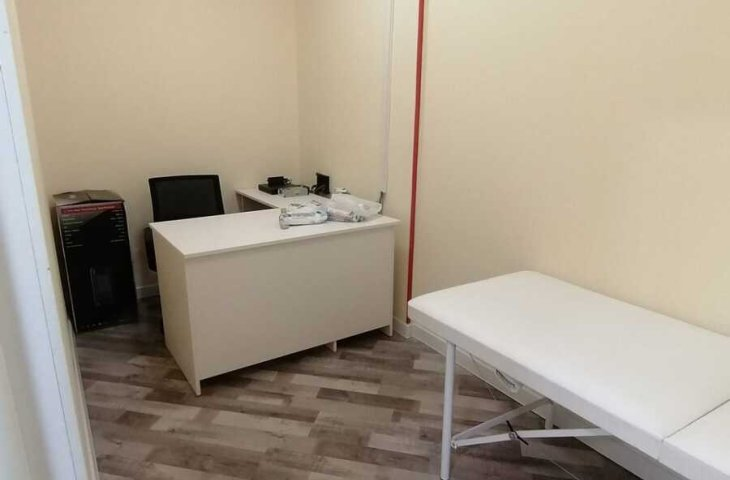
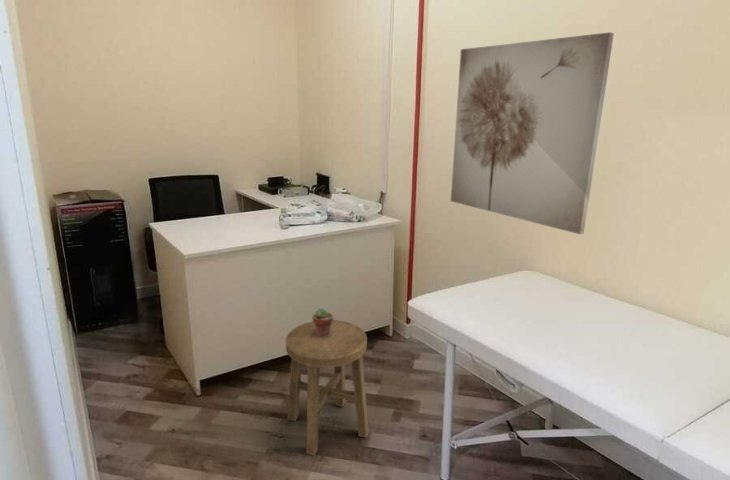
+ stool (327, 383)
+ wall art (516, 133)
+ potted succulent (322, 320)
